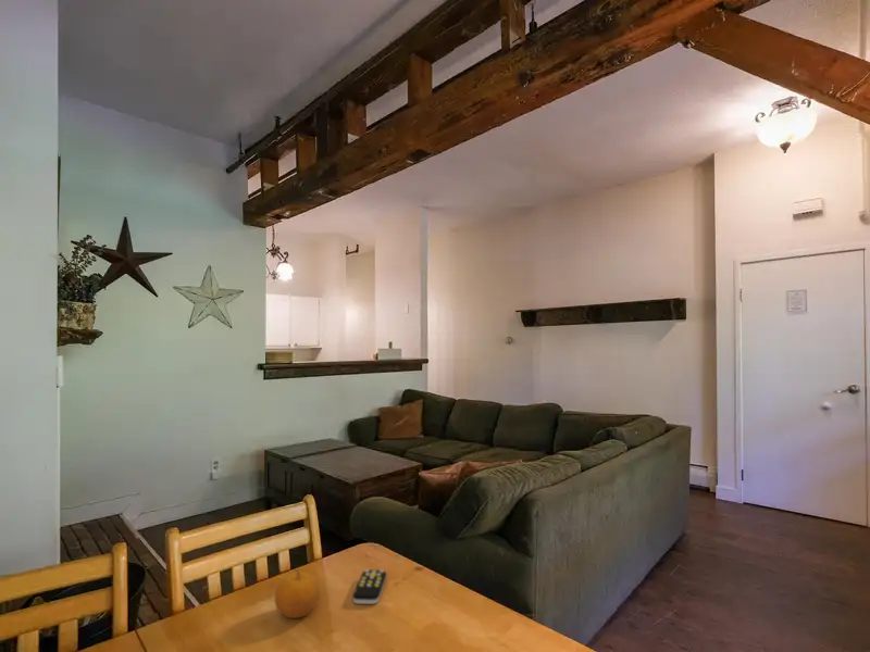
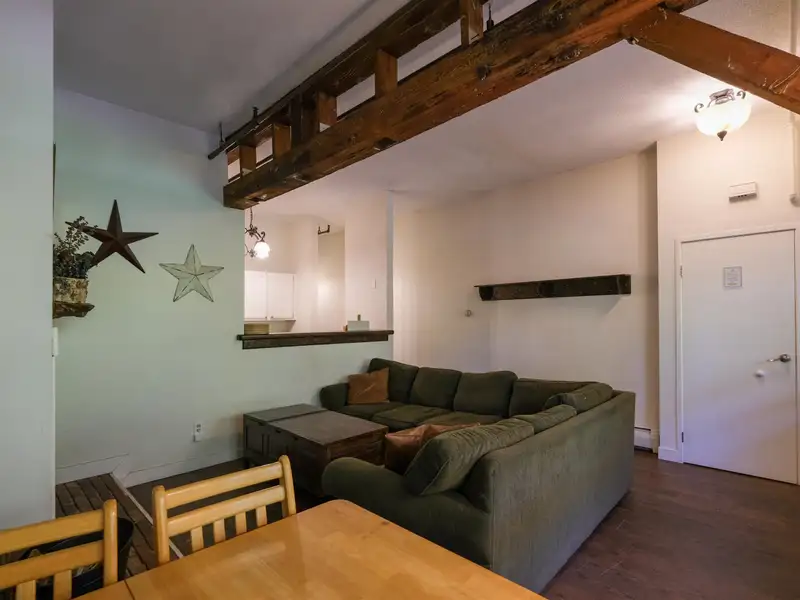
- remote control (370, 586)
- fruit (297, 590)
